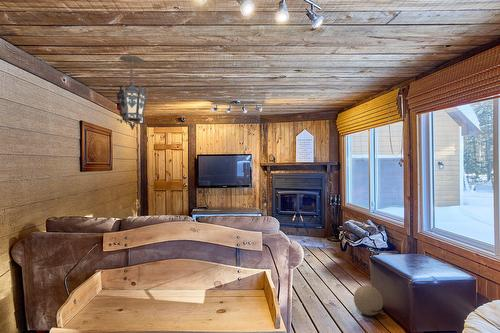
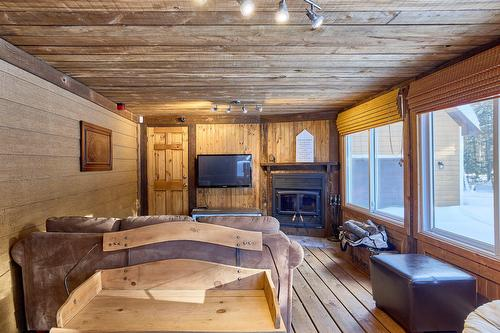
- hanging lantern (131, 94)
- ball (368, 299)
